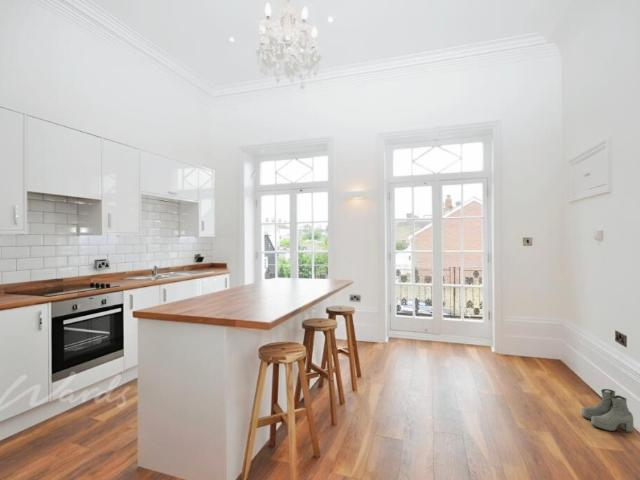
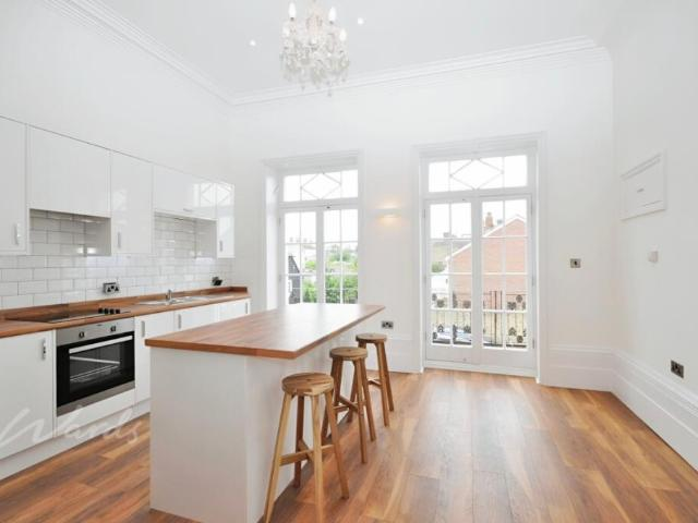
- boots (606, 408)
